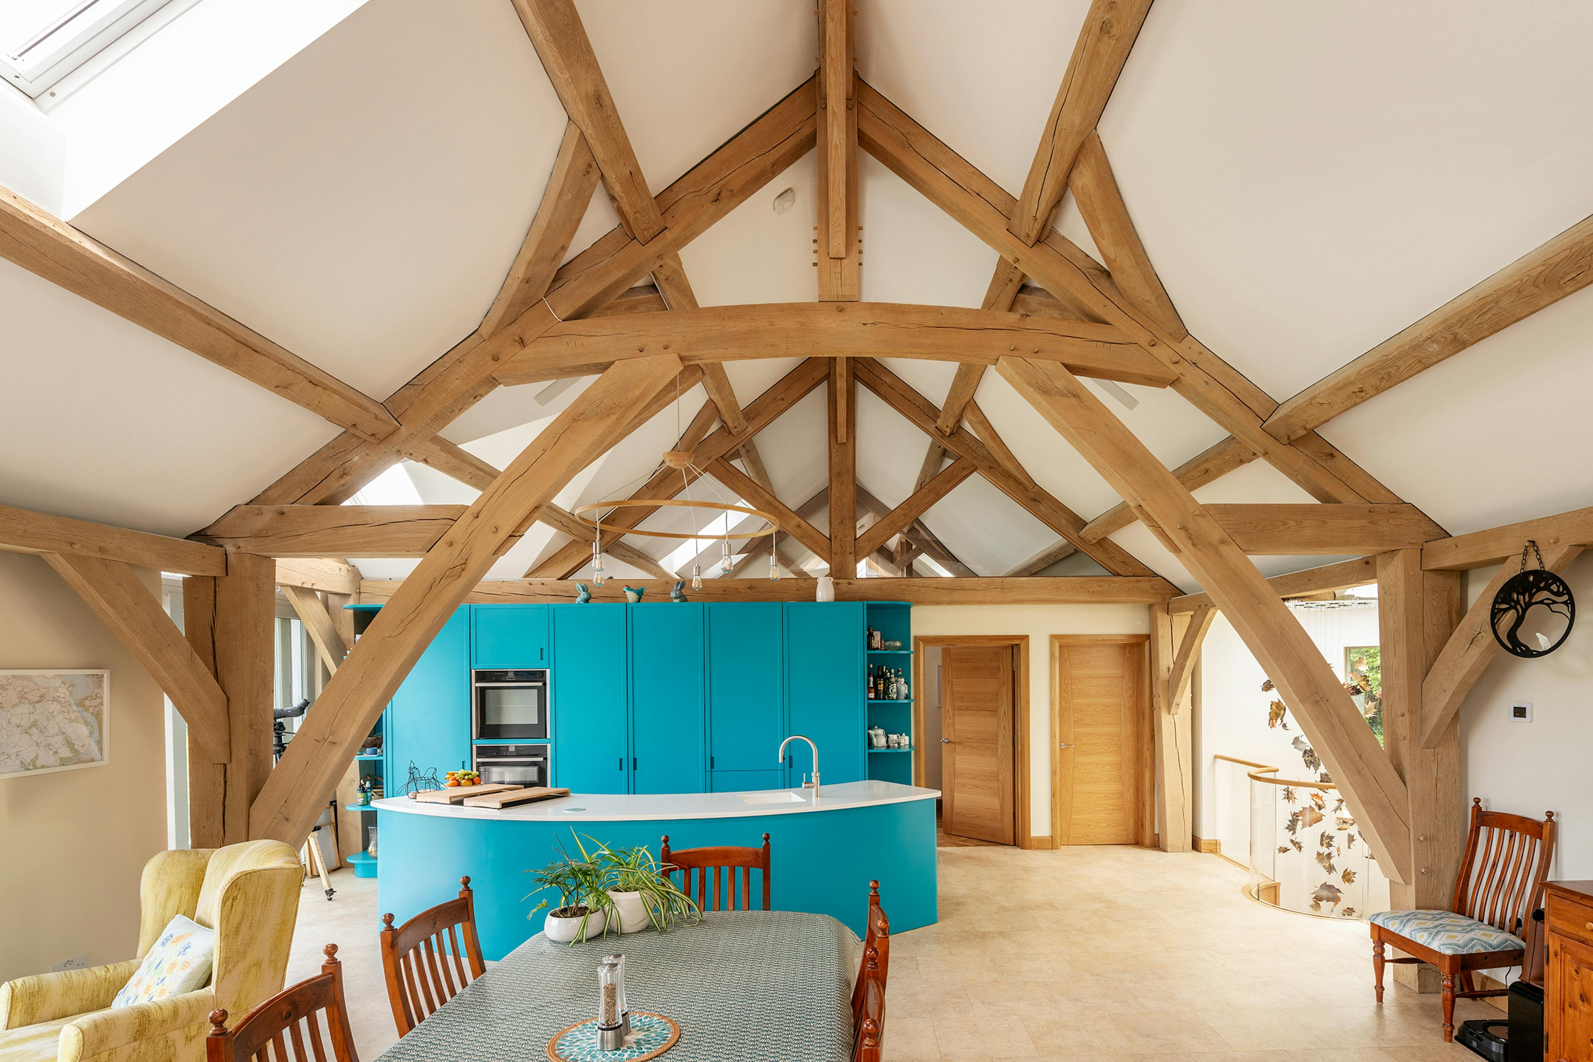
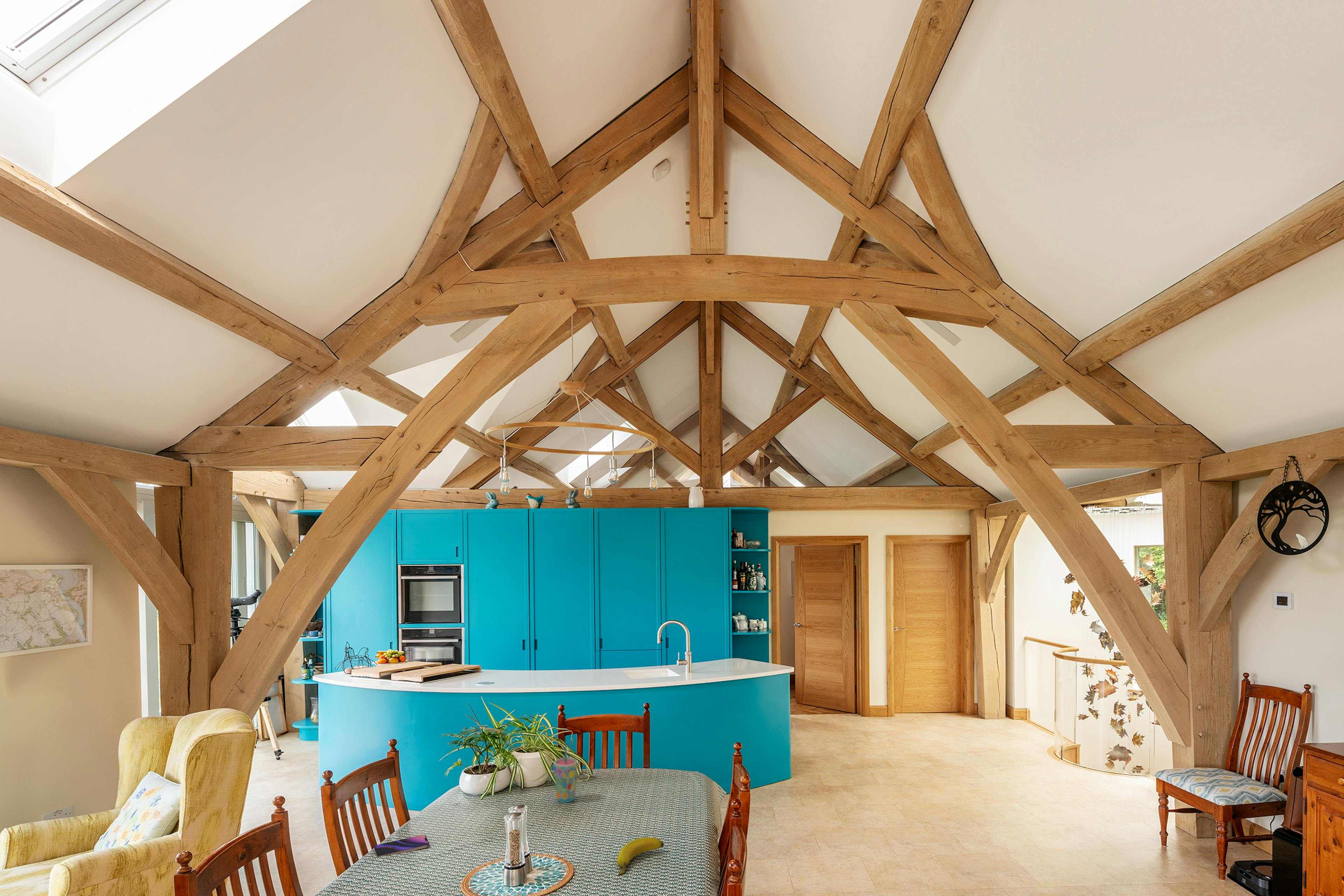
+ banana (635, 853)
+ cup (566, 771)
+ smartphone (401, 846)
